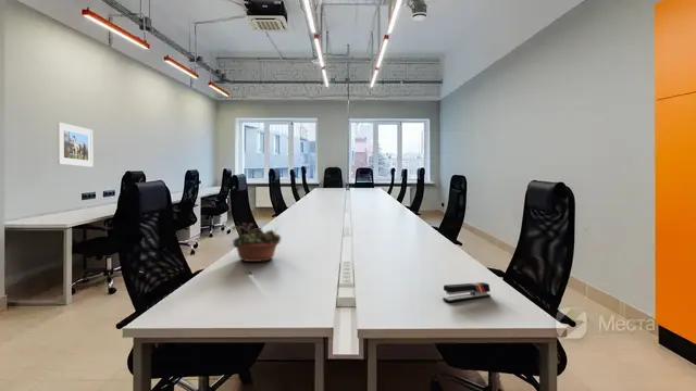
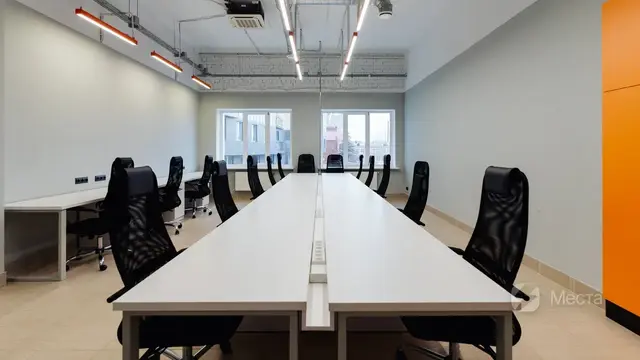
- stapler (467, 290)
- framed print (76, 146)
- succulent planter (254, 240)
